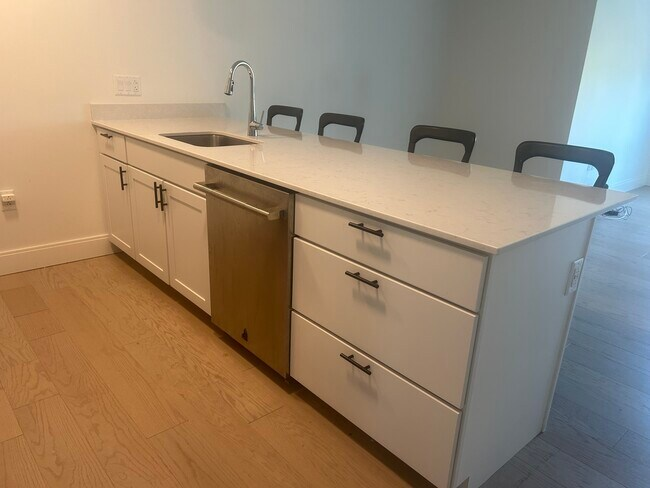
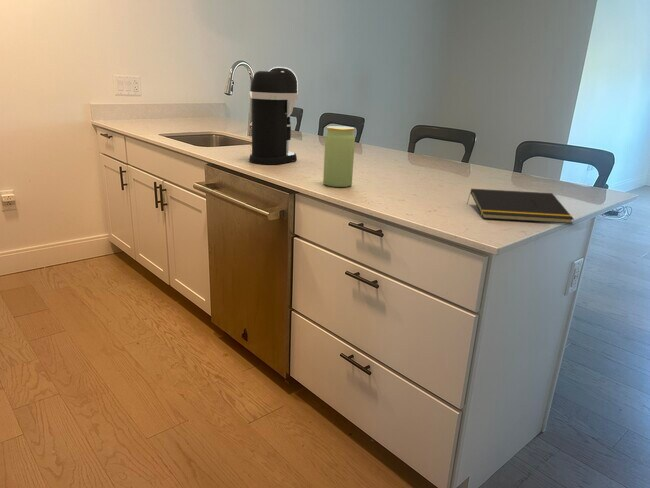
+ coffee maker (274, 114)
+ notepad (519, 205)
+ jar (339, 156)
